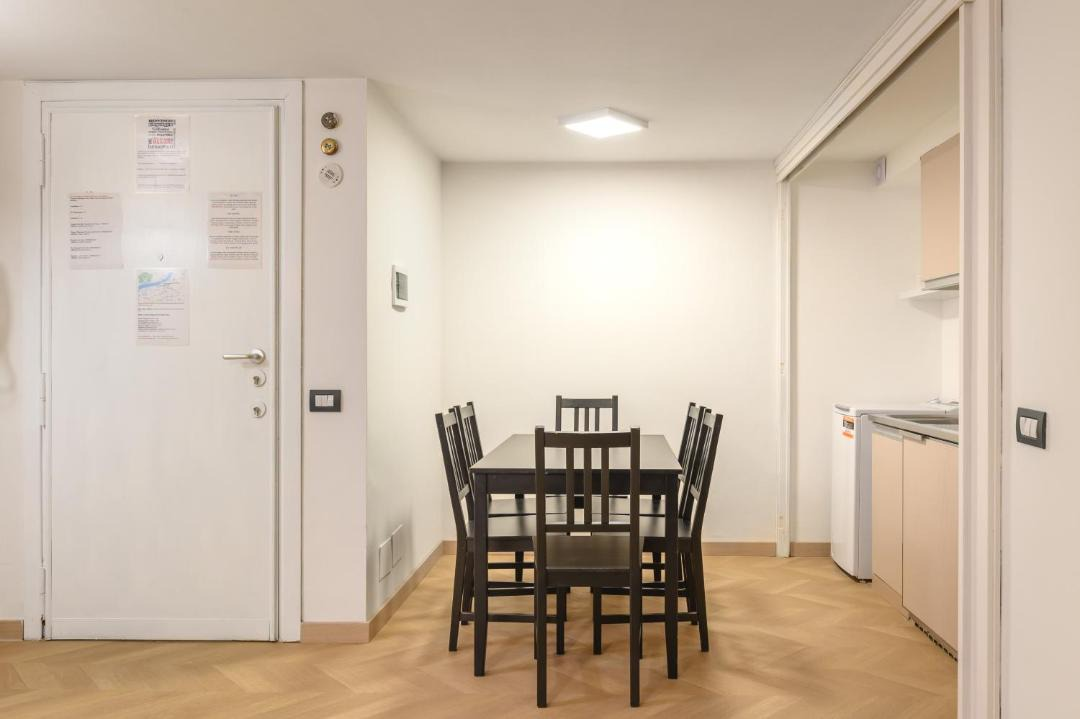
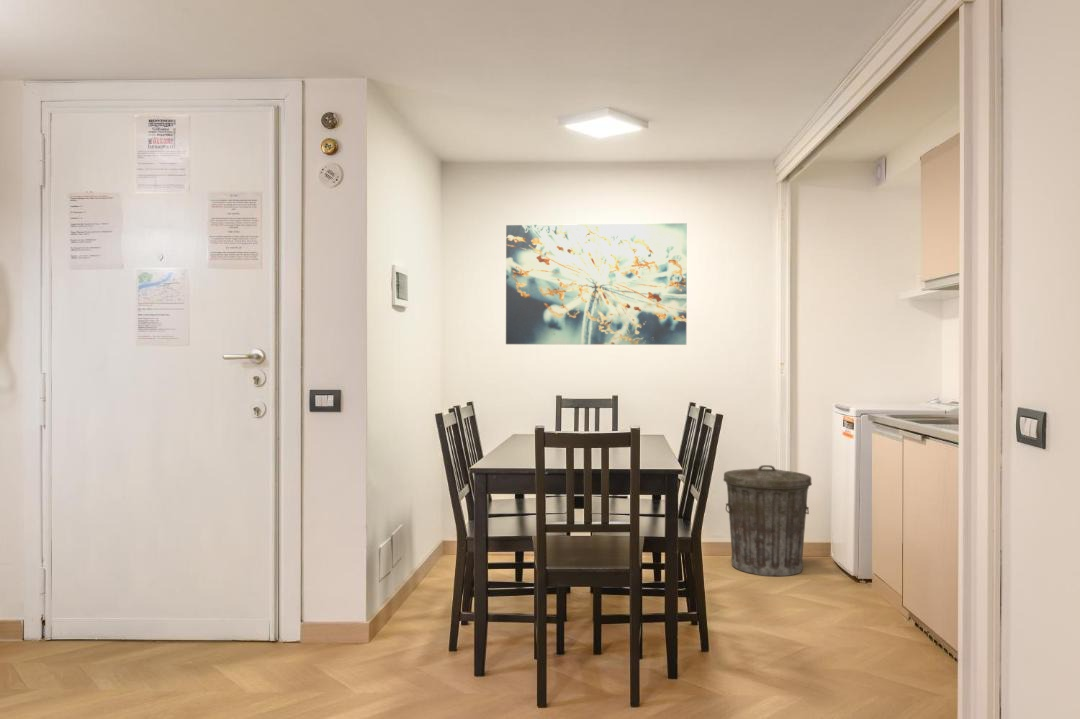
+ wall art (595, 284)
+ trash can (766, 516)
